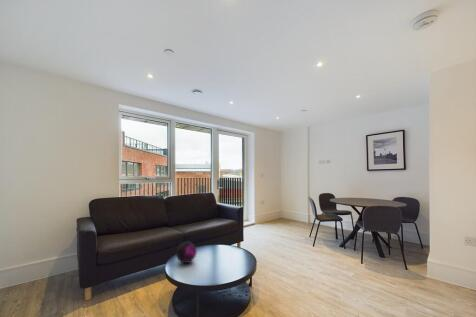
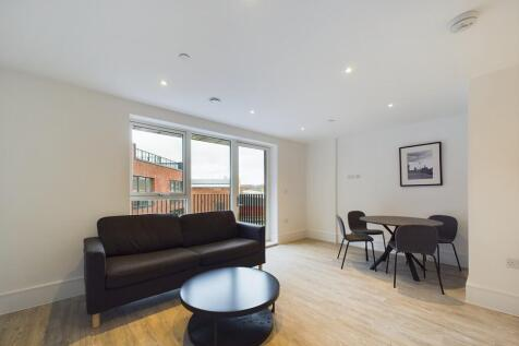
- decorative orb (186, 252)
